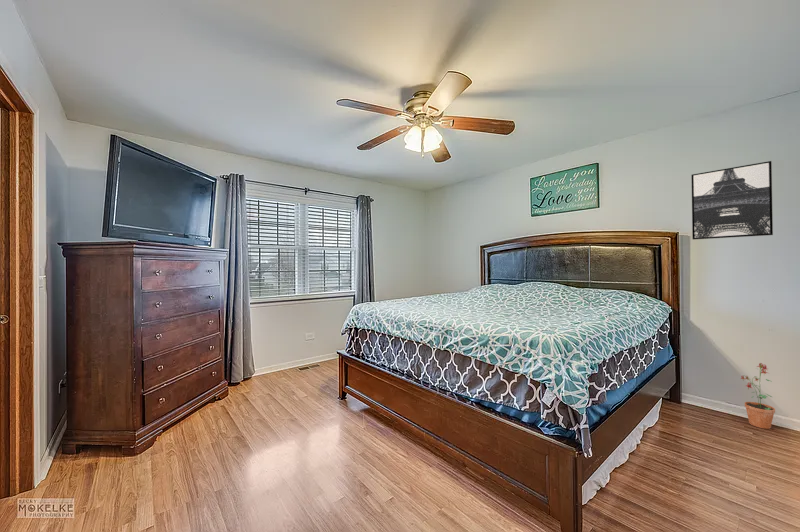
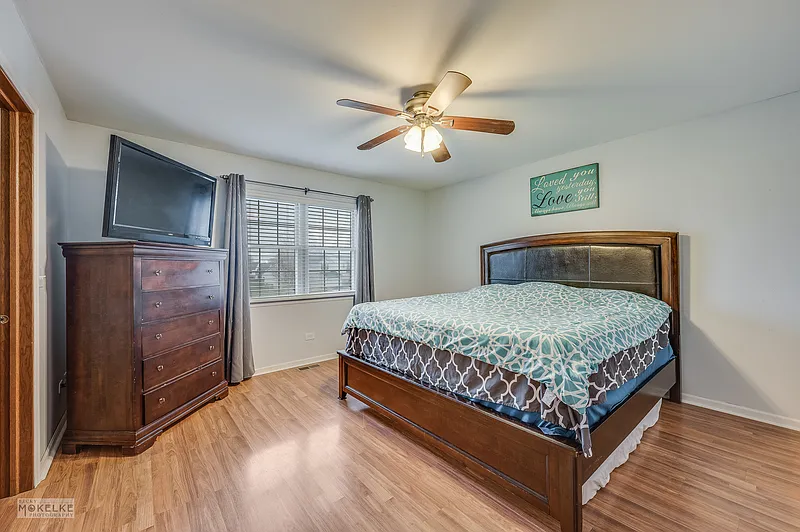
- wall art (729, 202)
- potted plant (756, 393)
